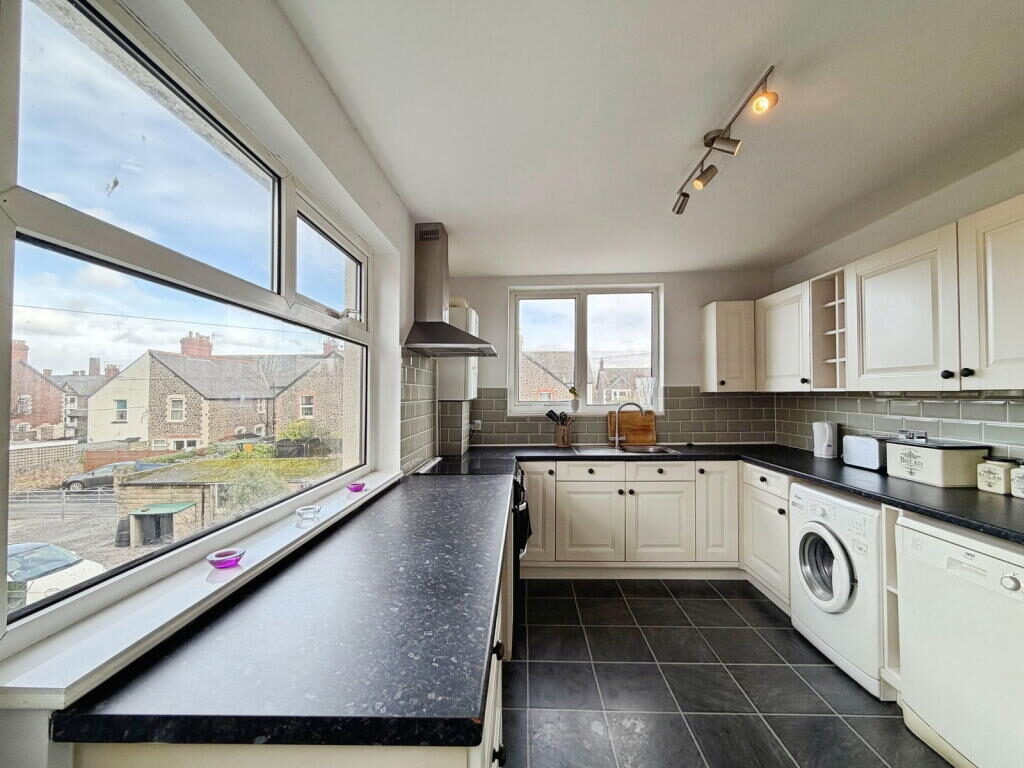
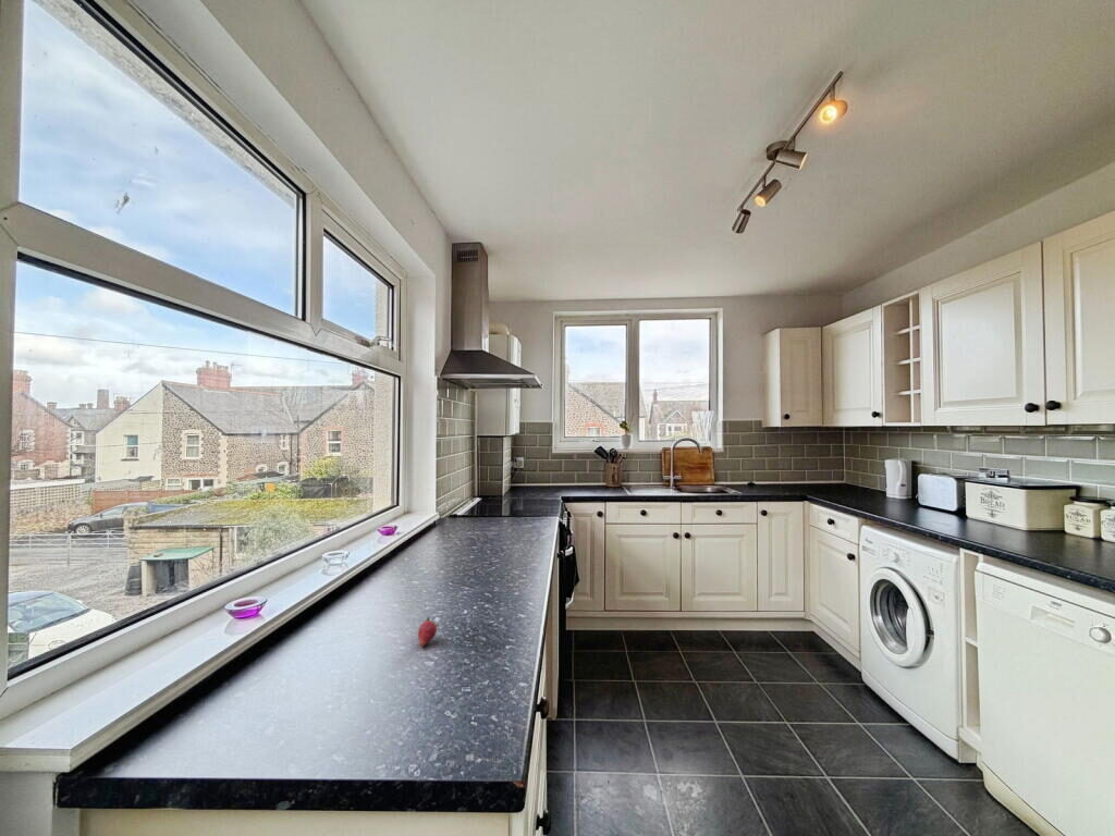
+ fruit (426, 631)
